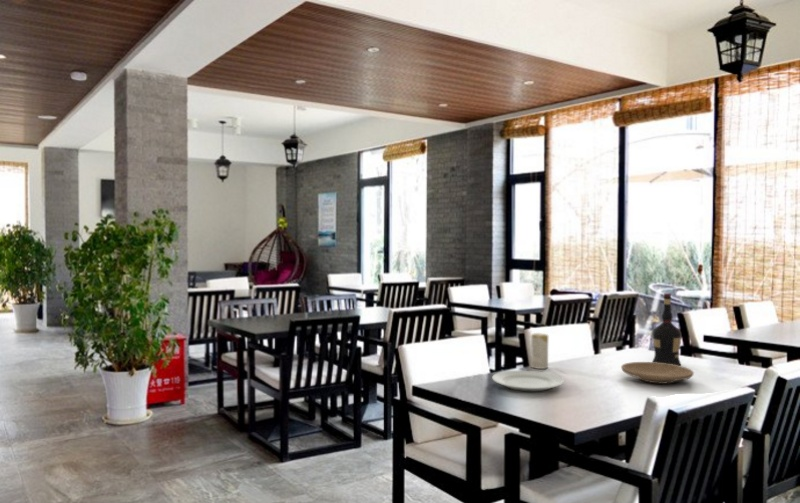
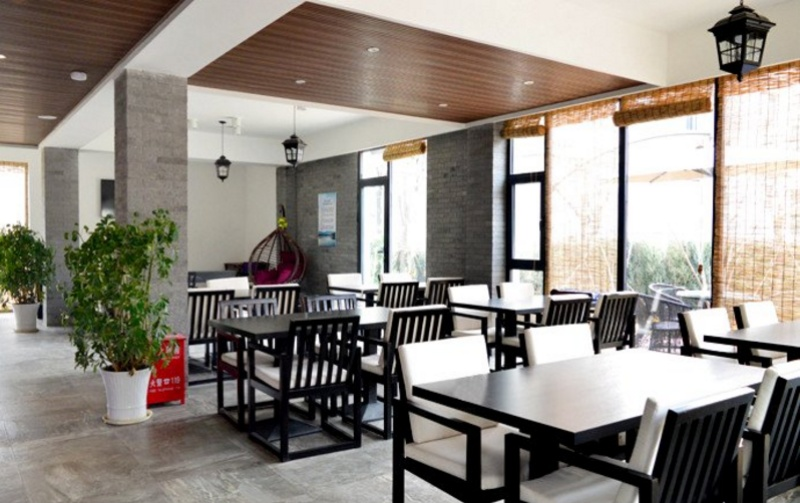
- liquor (666, 328)
- chinaware (527, 381)
- candle (539, 350)
- plate (656, 374)
